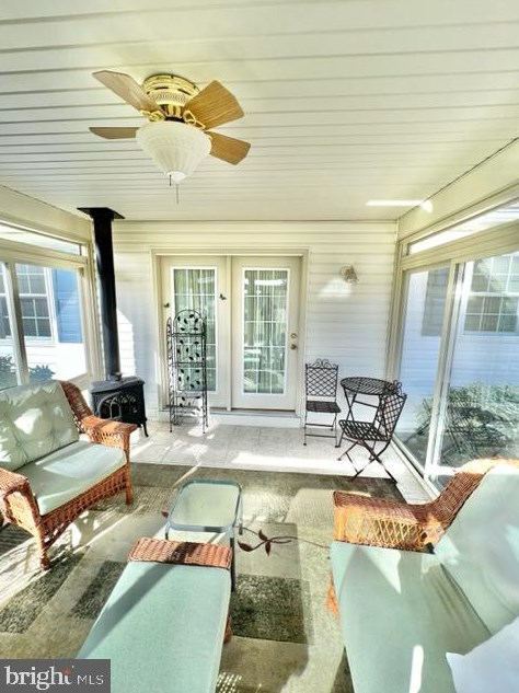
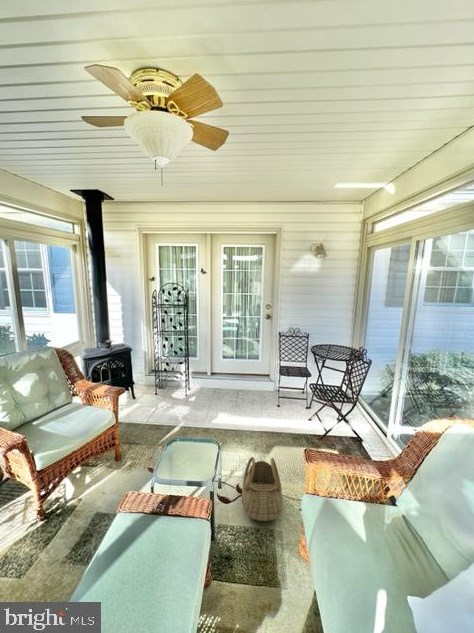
+ basket (262, 482)
